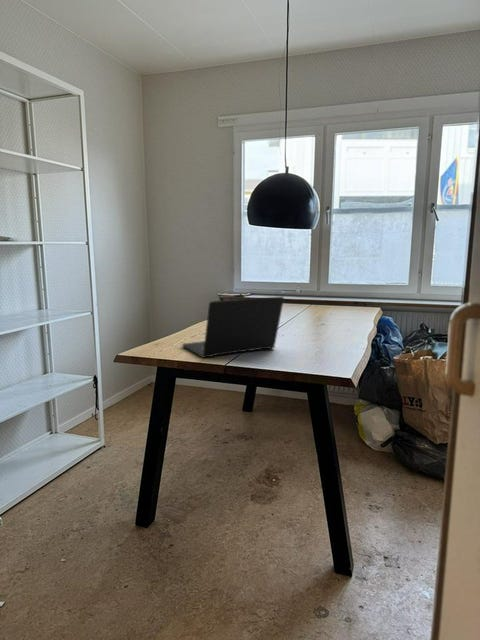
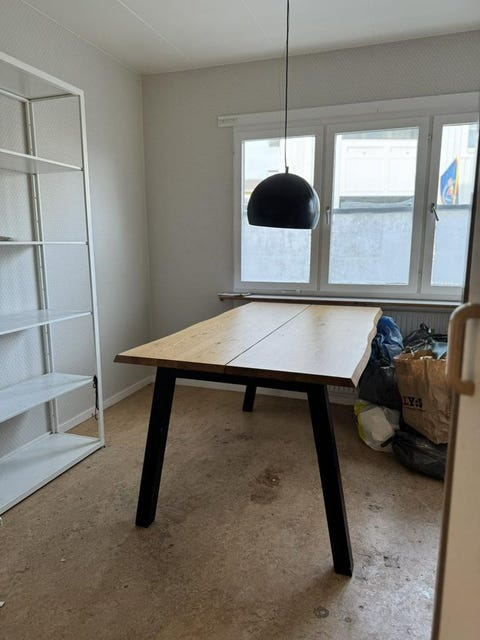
- laptop (231, 322)
